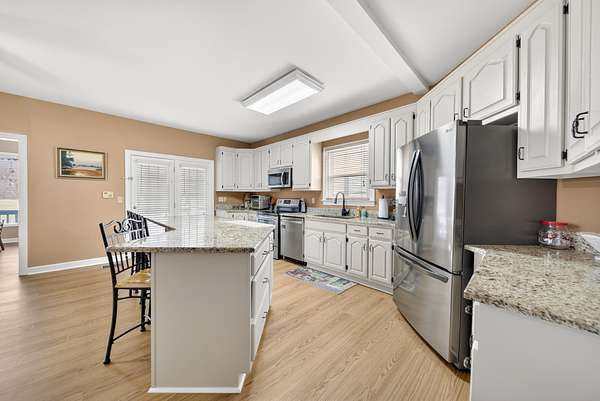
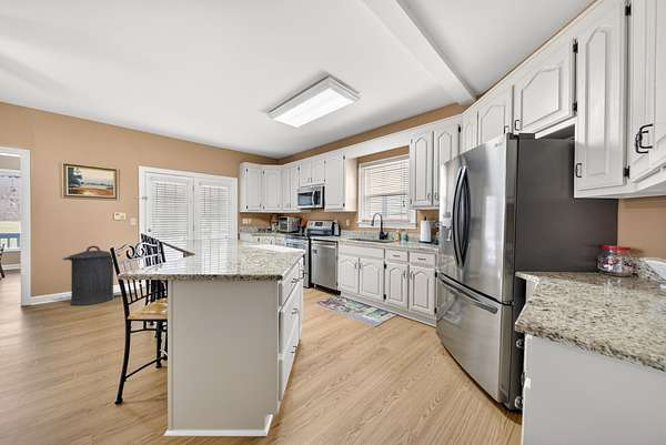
+ trash can (92, 273)
